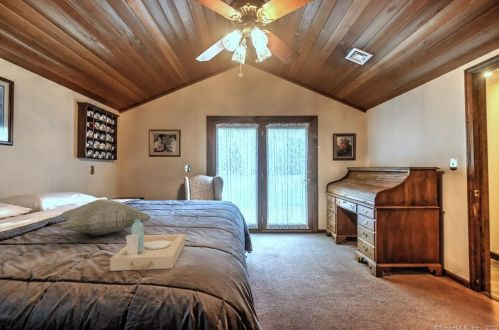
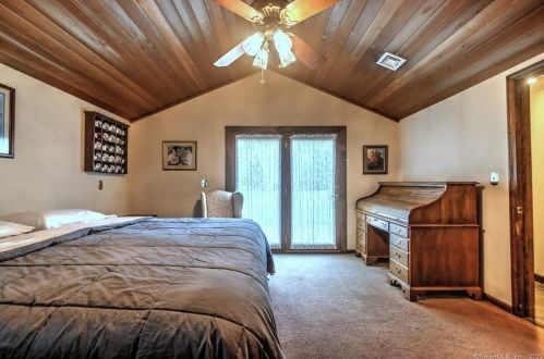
- decorative pillow (104, 216)
- serving tray (153, 236)
